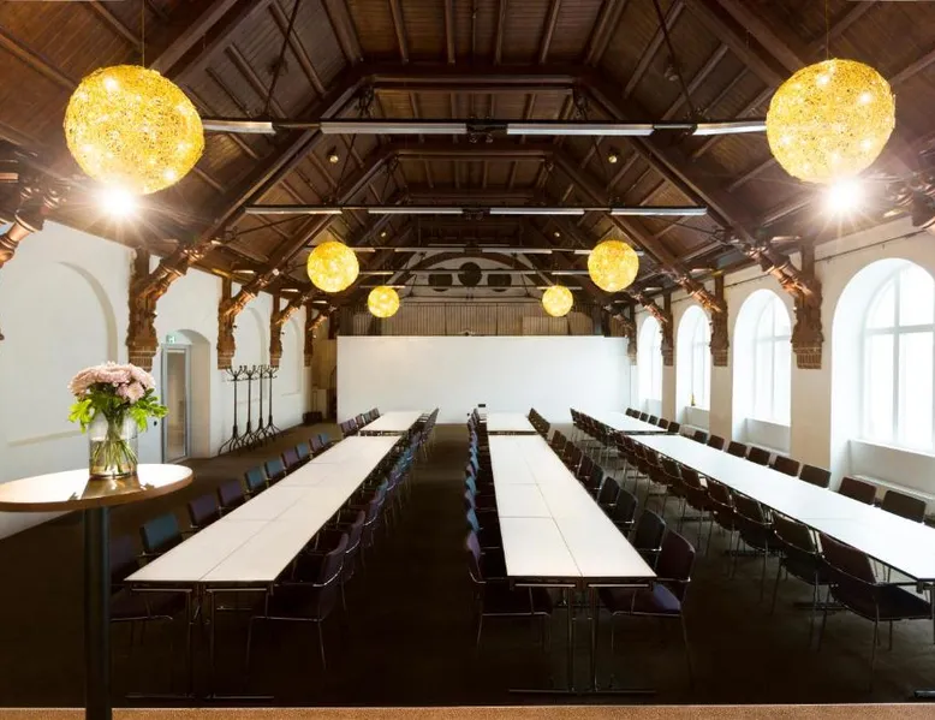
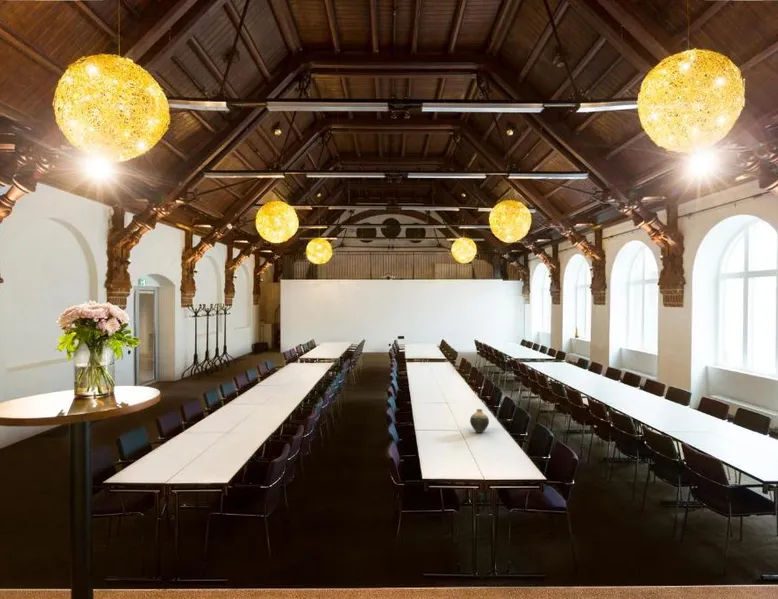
+ vase (479, 420)
